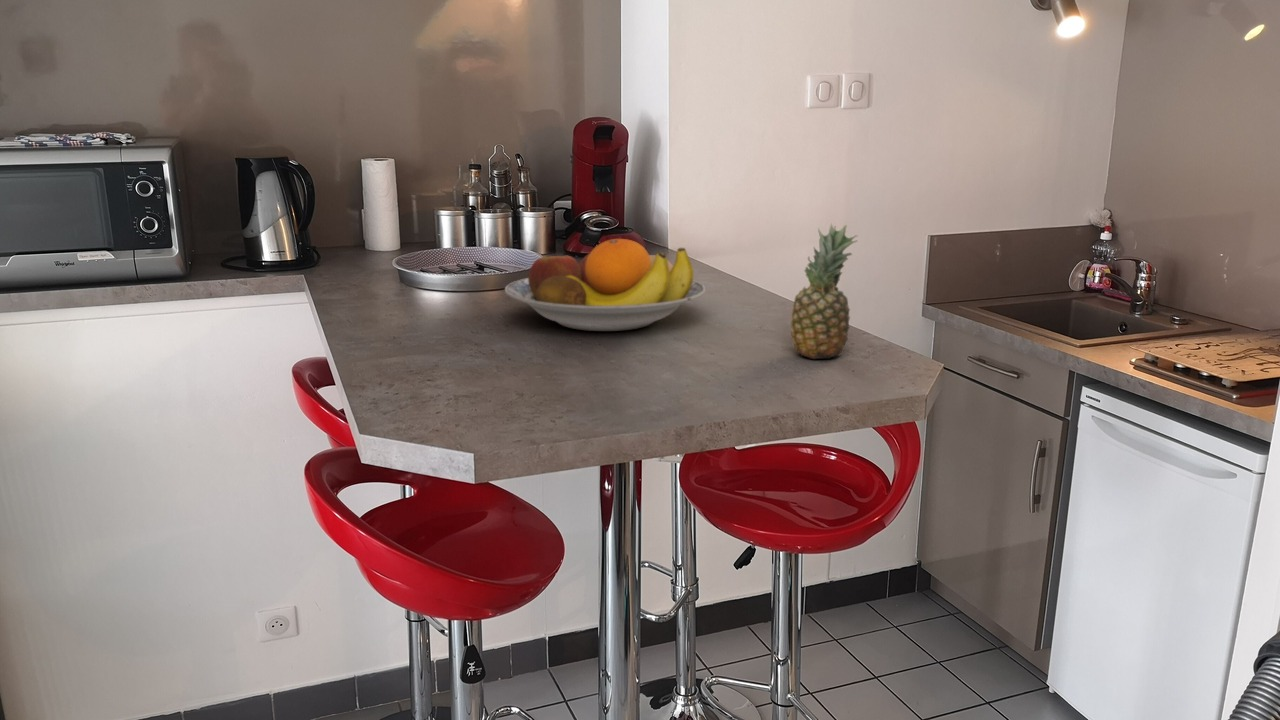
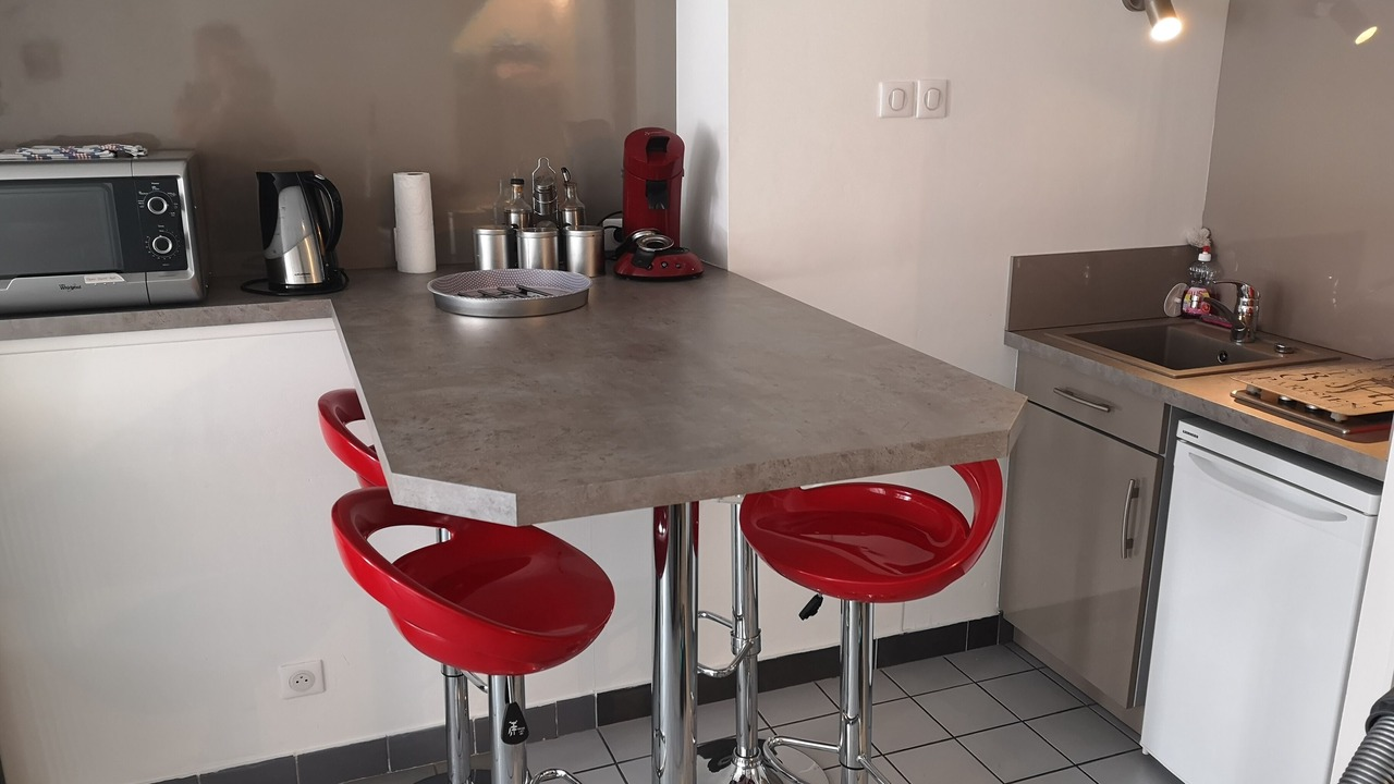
- fruit bowl (605, 279)
- fruit (822, 289)
